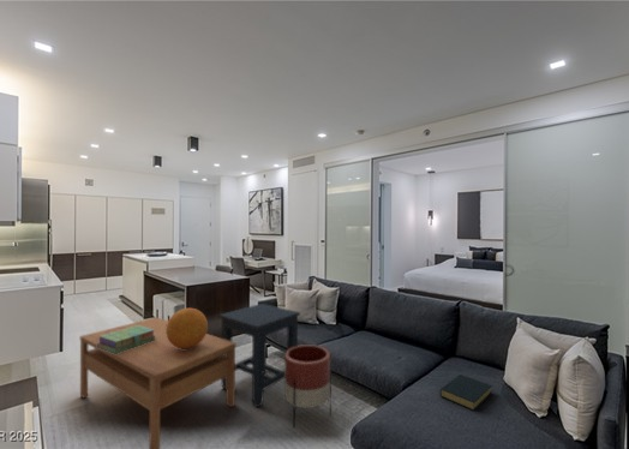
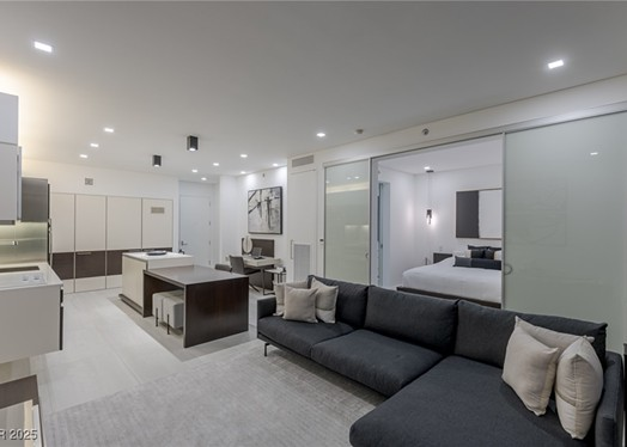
- planter (307, 383)
- stack of books (127, 337)
- hardback book (466, 390)
- side table (259, 349)
- coffee table (155, 370)
- decorative sphere (187, 328)
